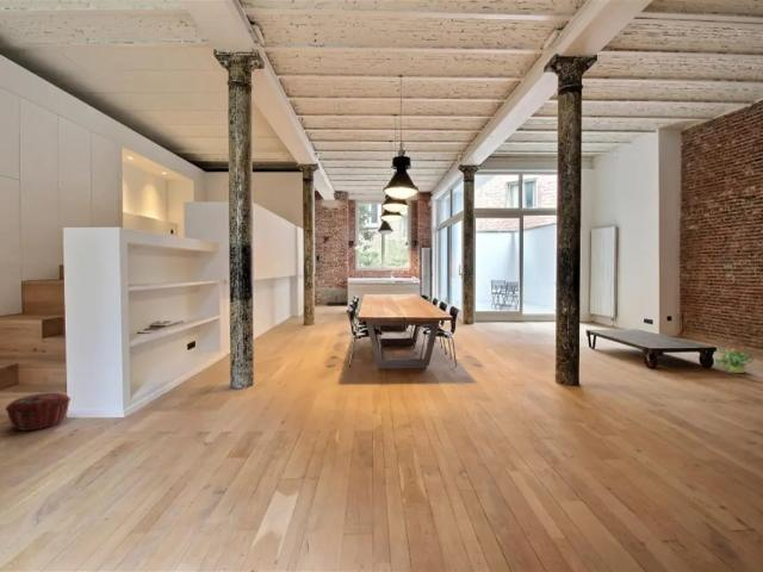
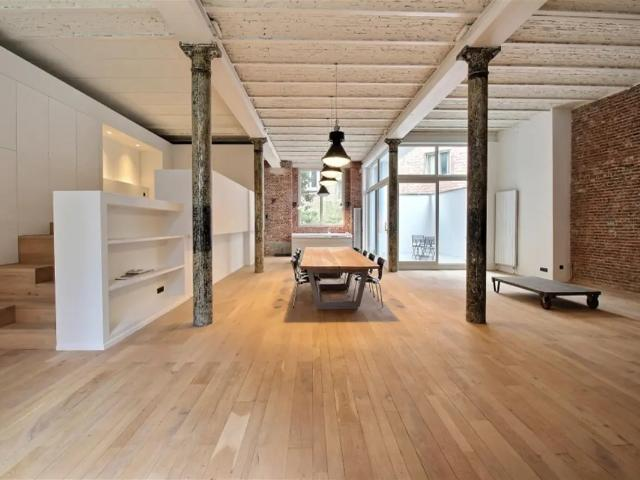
- woven basket (38, 409)
- potted plant (733, 359)
